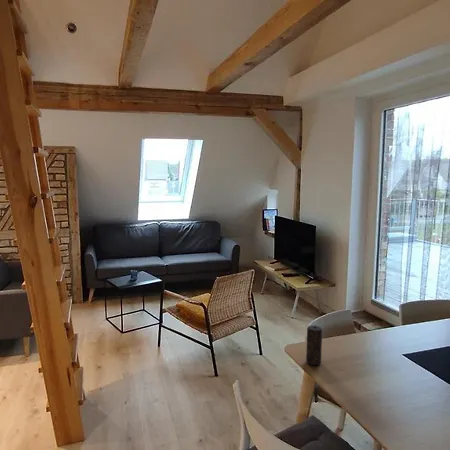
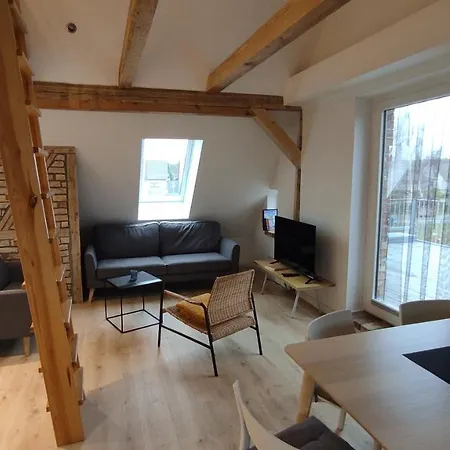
- candle (314, 345)
